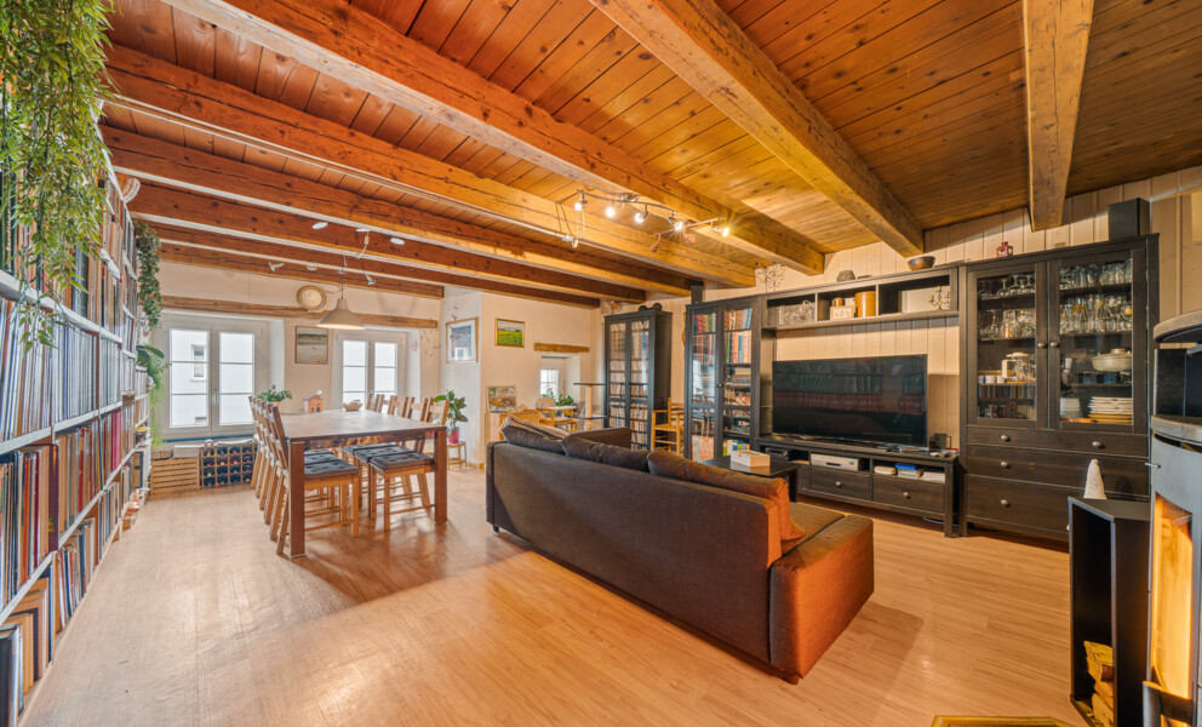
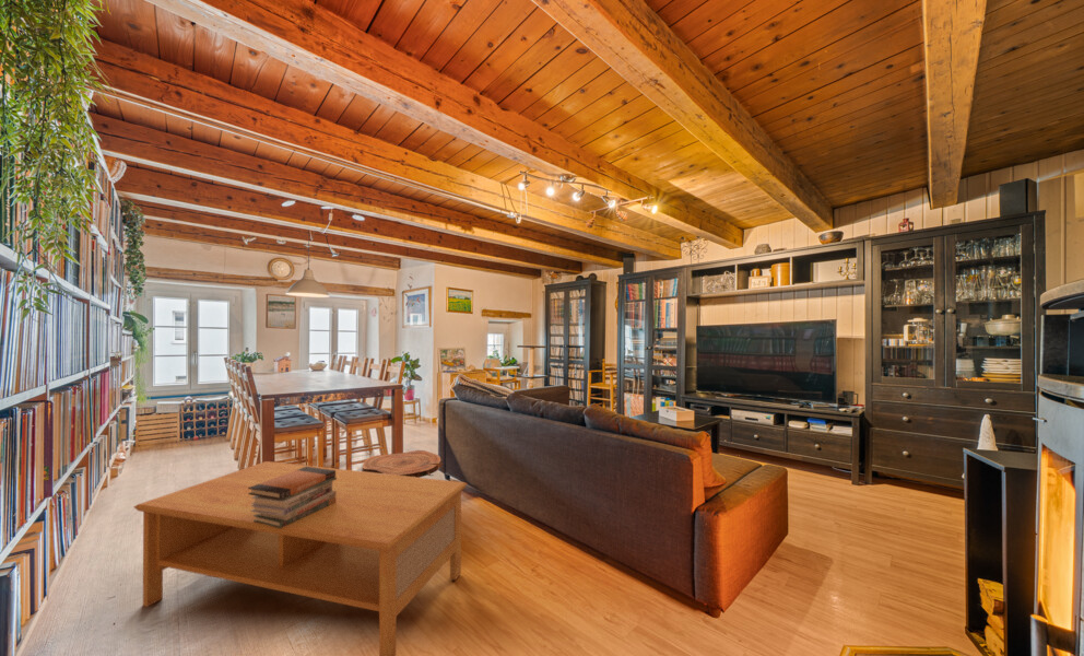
+ book stack (294, 494)
+ coffee table (311, 540)
+ side table (405, 476)
